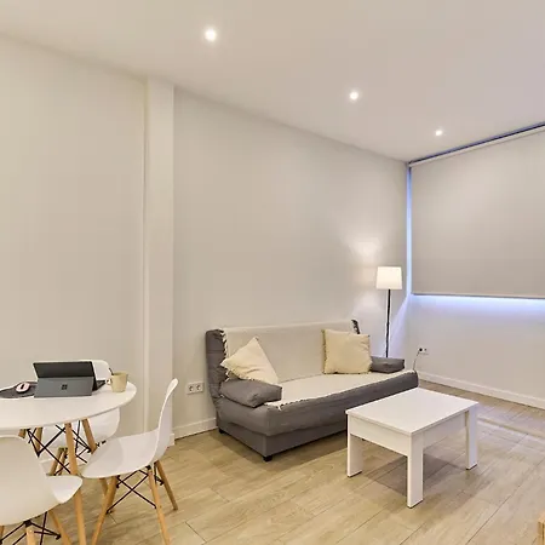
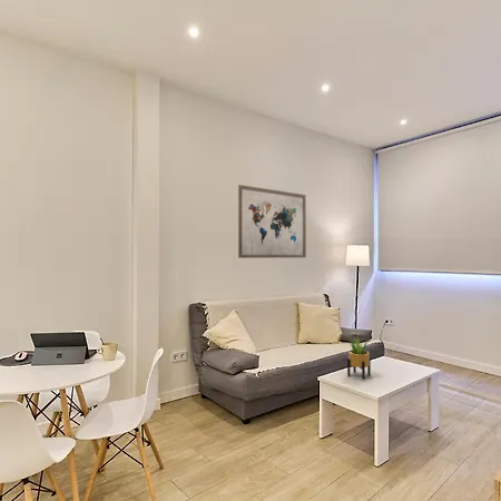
+ potted plant (358, 355)
+ wall art (274, 224)
